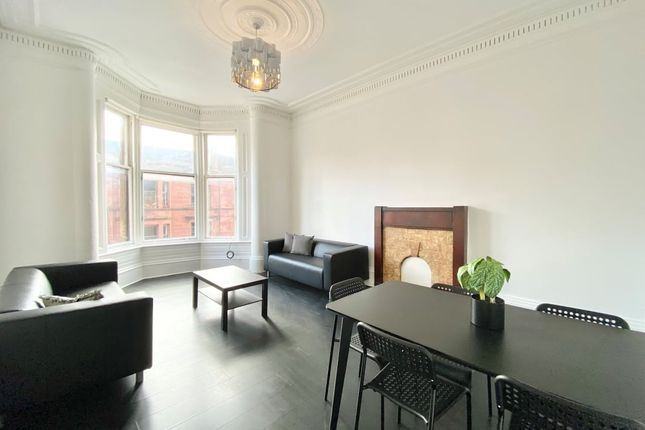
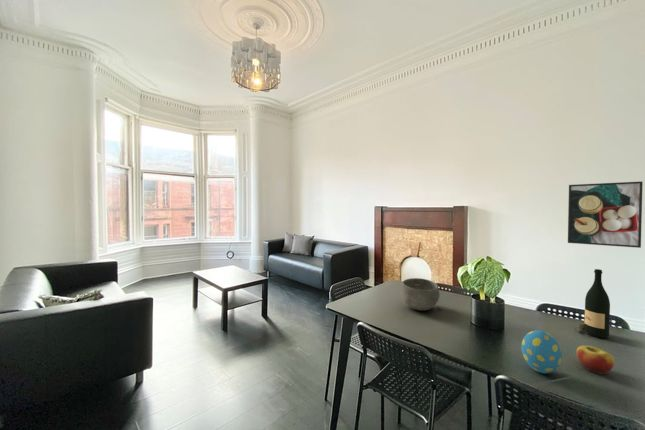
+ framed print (602, 214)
+ wine bottle (590, 301)
+ decorative egg (540, 351)
+ bowl (419, 295)
+ apple (594, 359)
